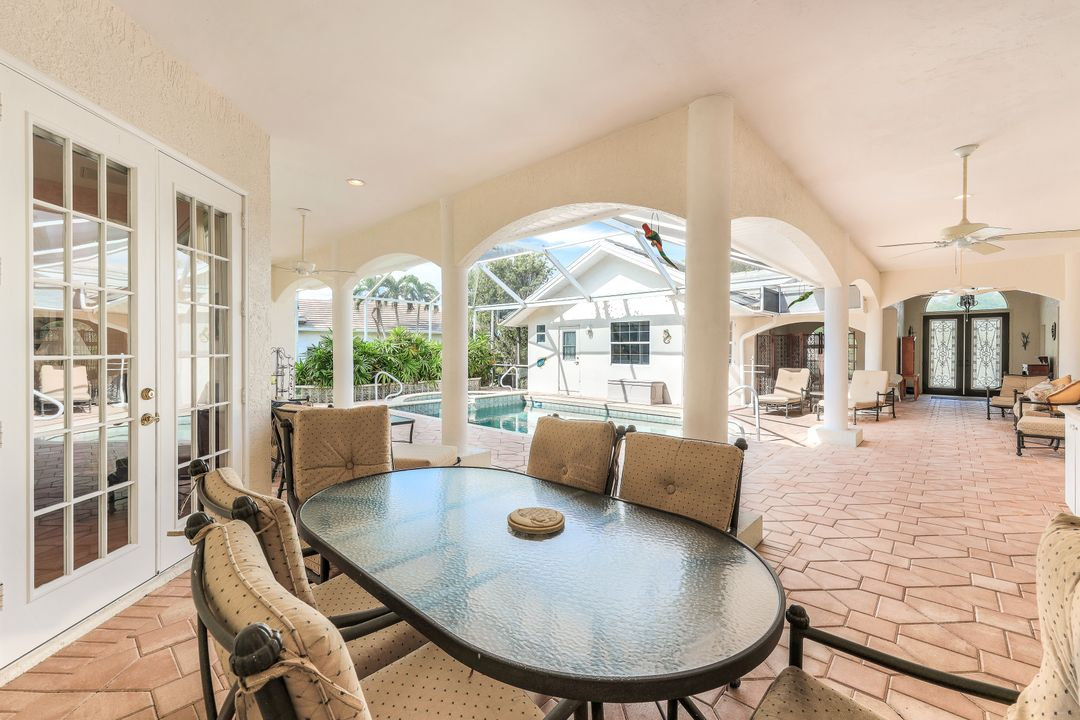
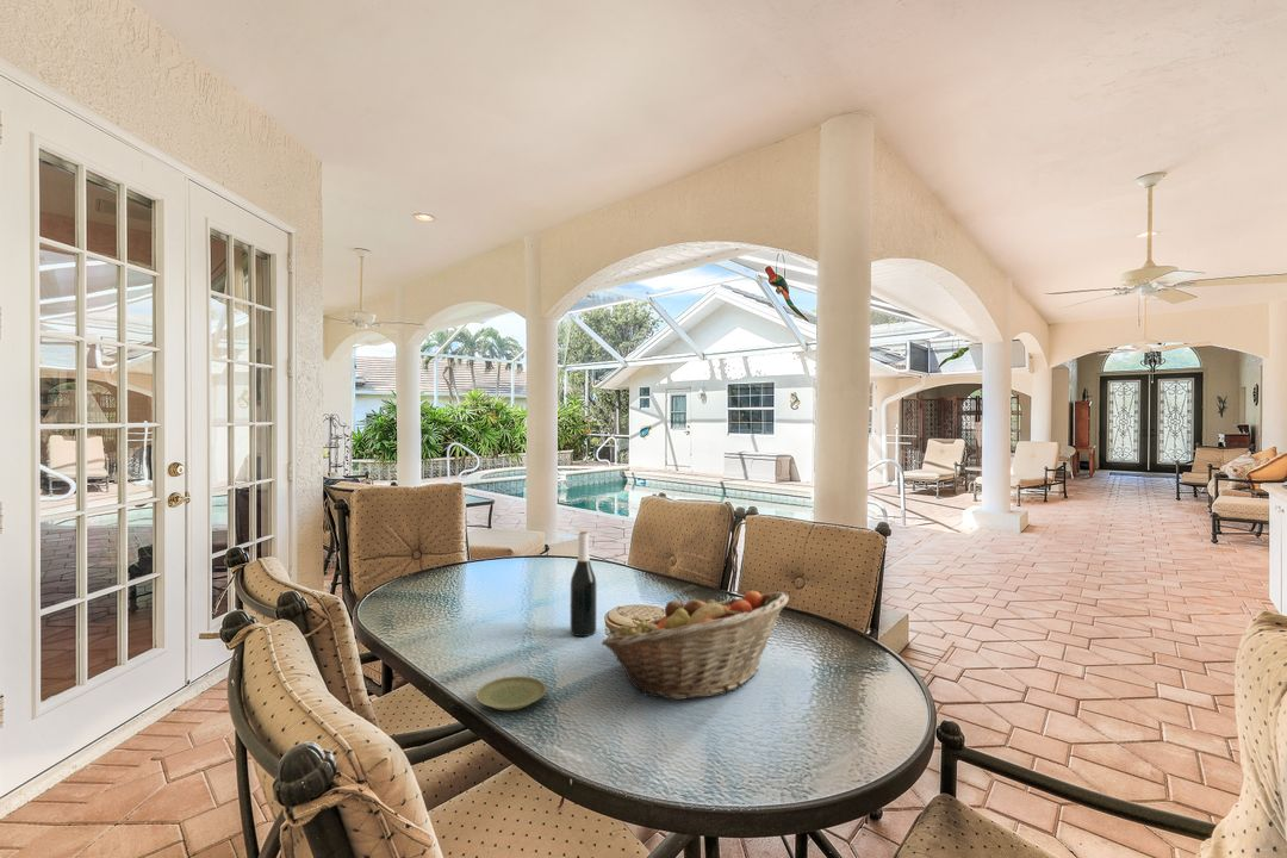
+ wine bottle (583, 582)
+ fruit basket (698, 633)
+ plate (511, 695)
